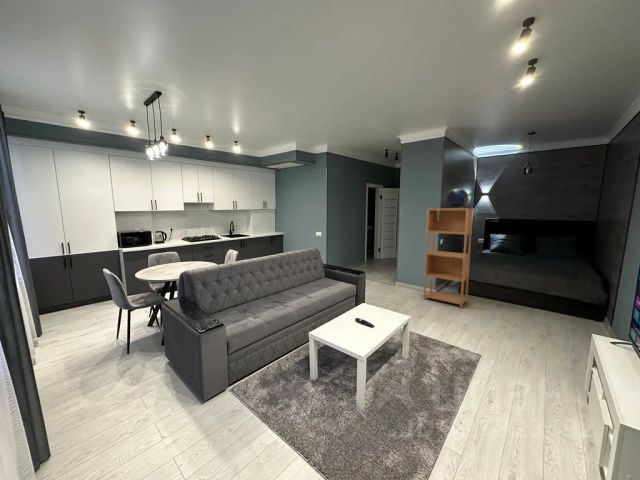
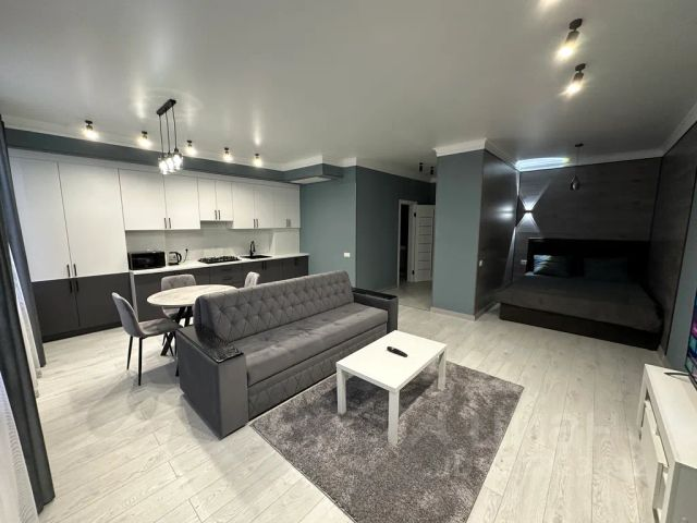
- bookcase (447, 255)
- globe (457, 198)
